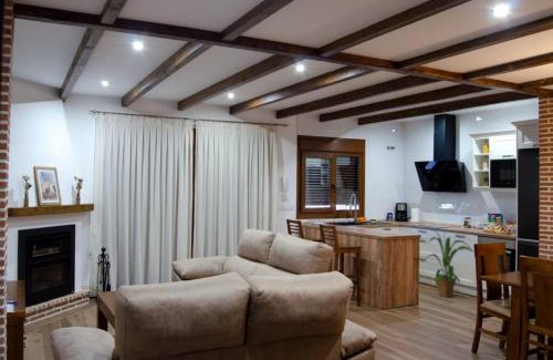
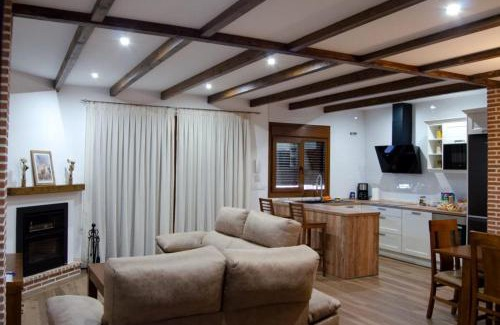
- house plant (449, 264)
